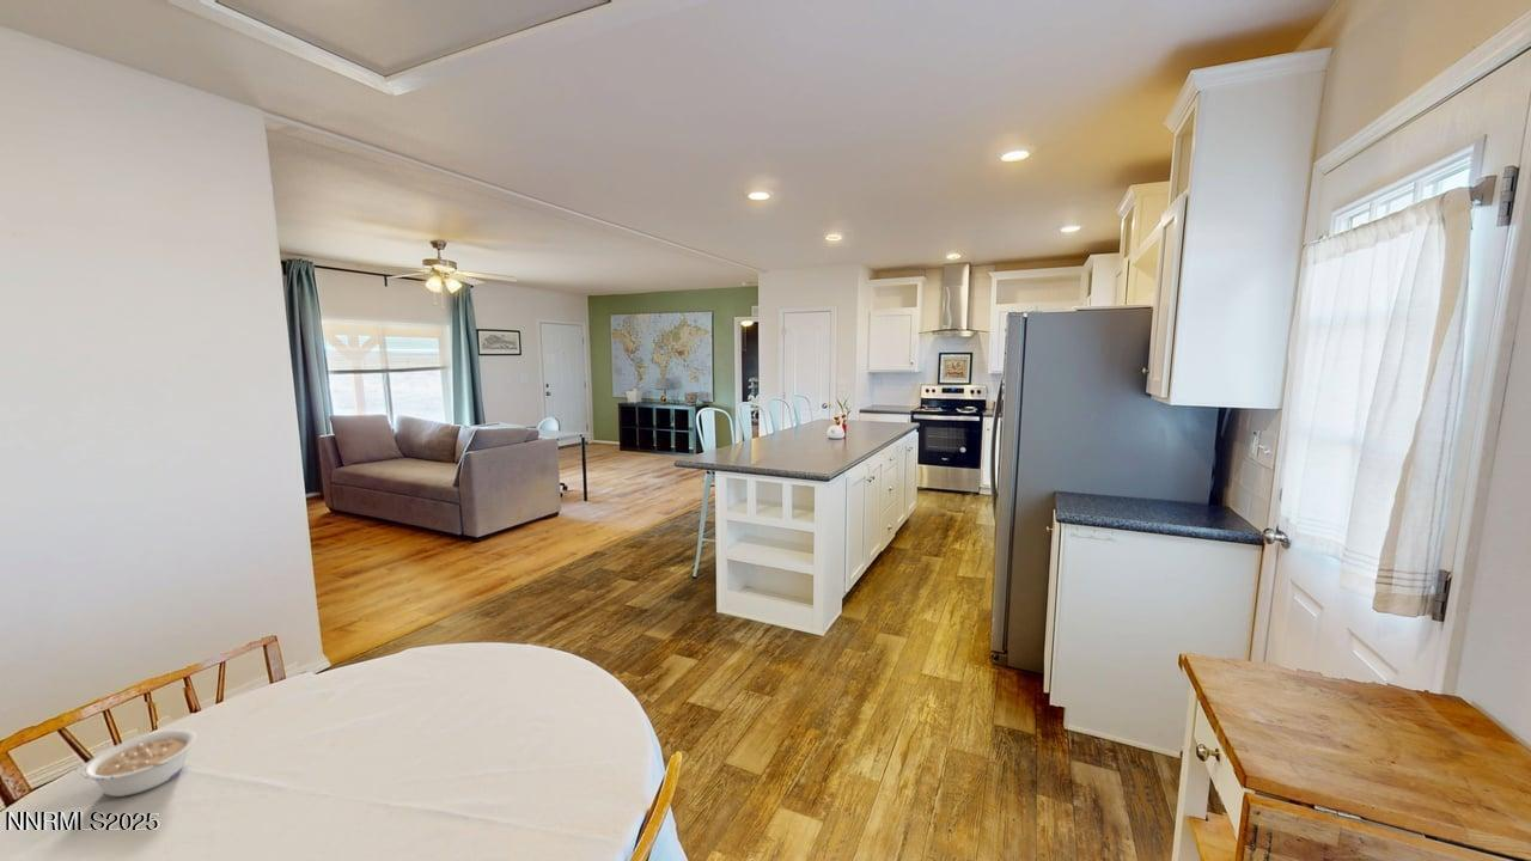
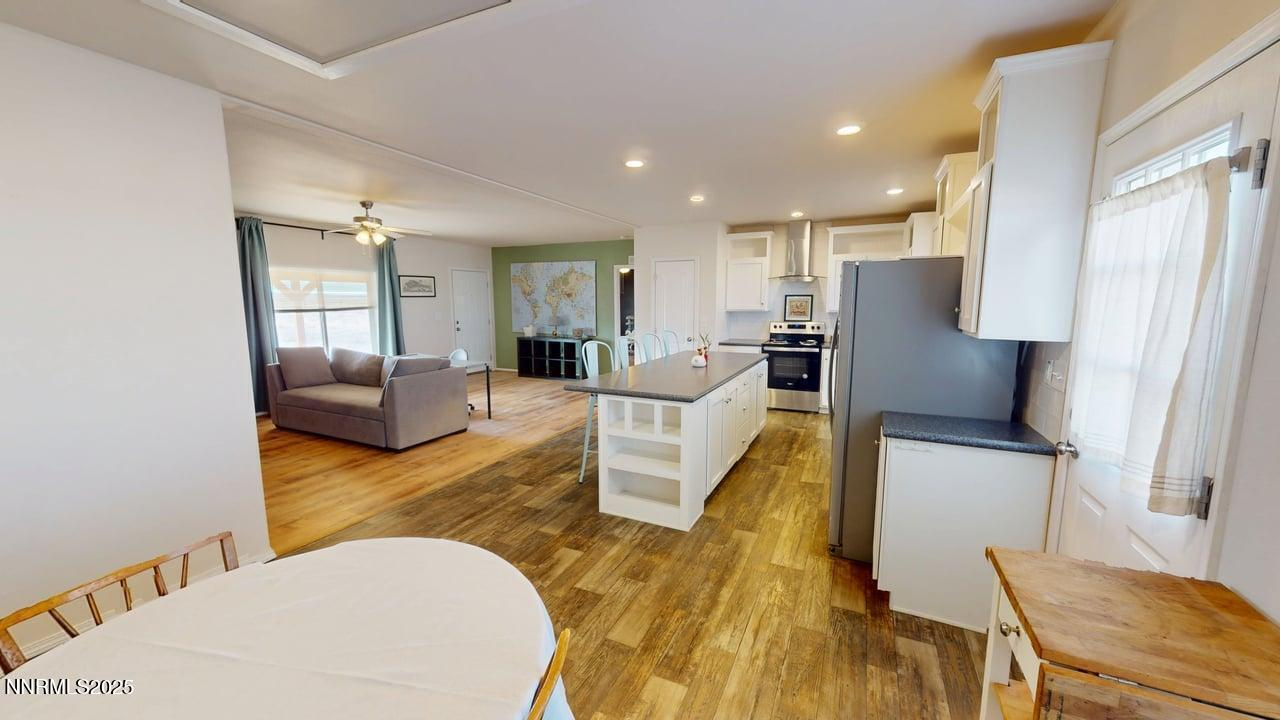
- legume (146, 762)
